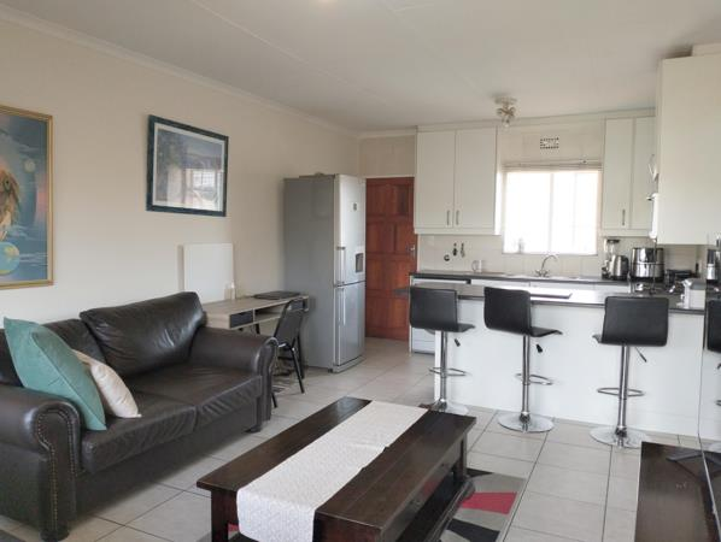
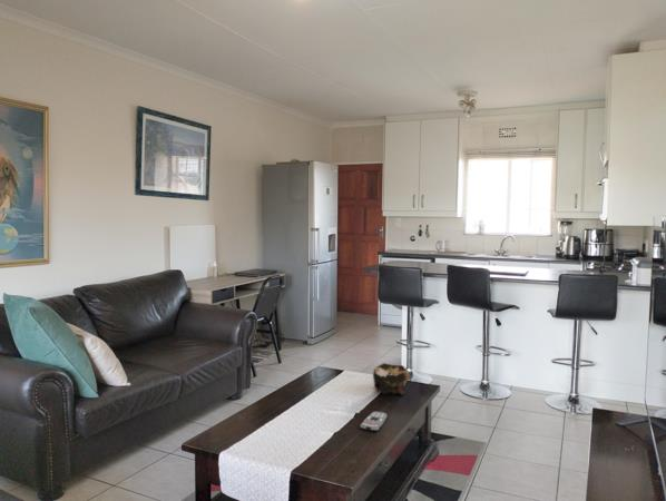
+ decorative bowl (390, 379)
+ remote control (374, 421)
